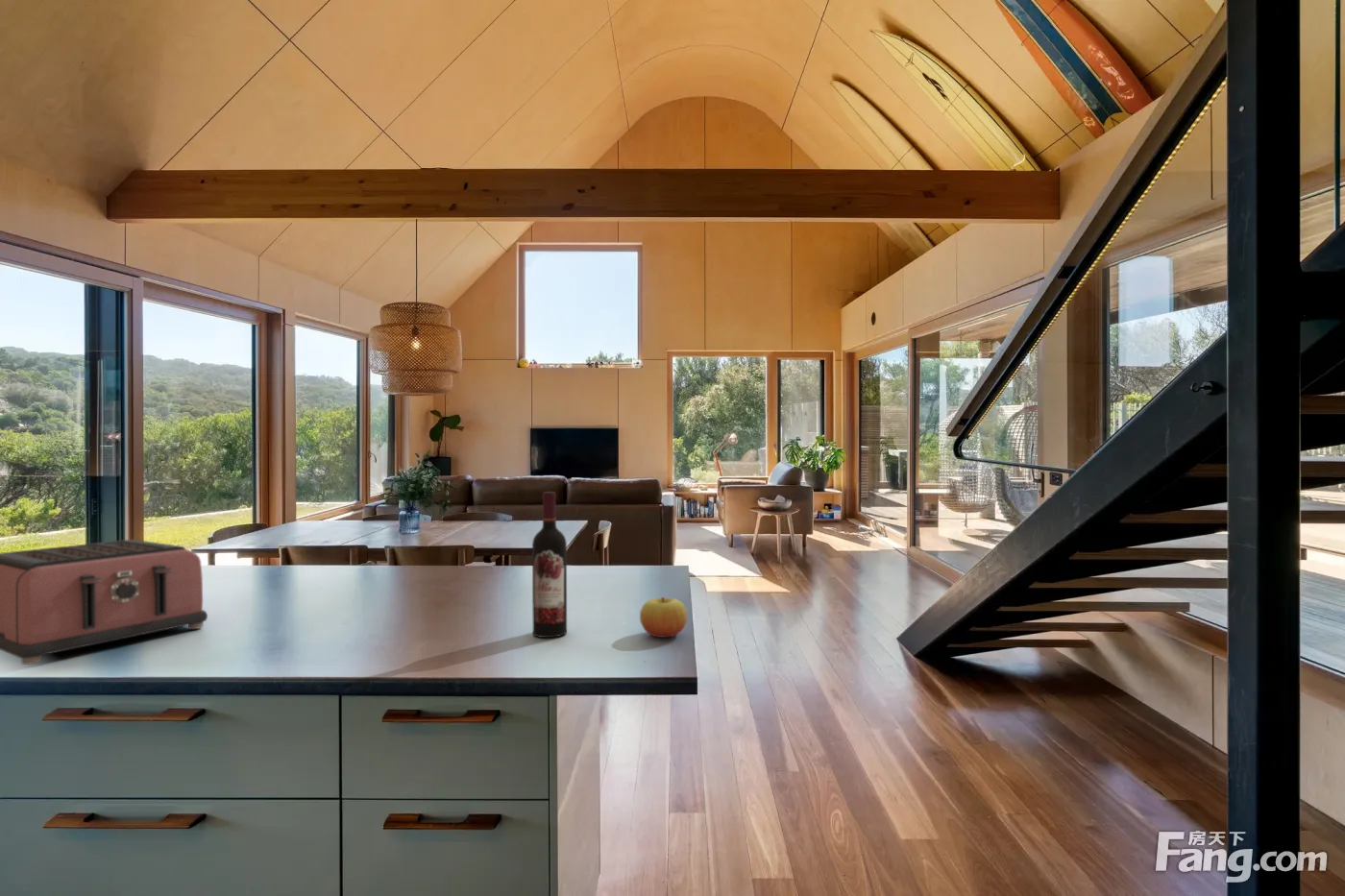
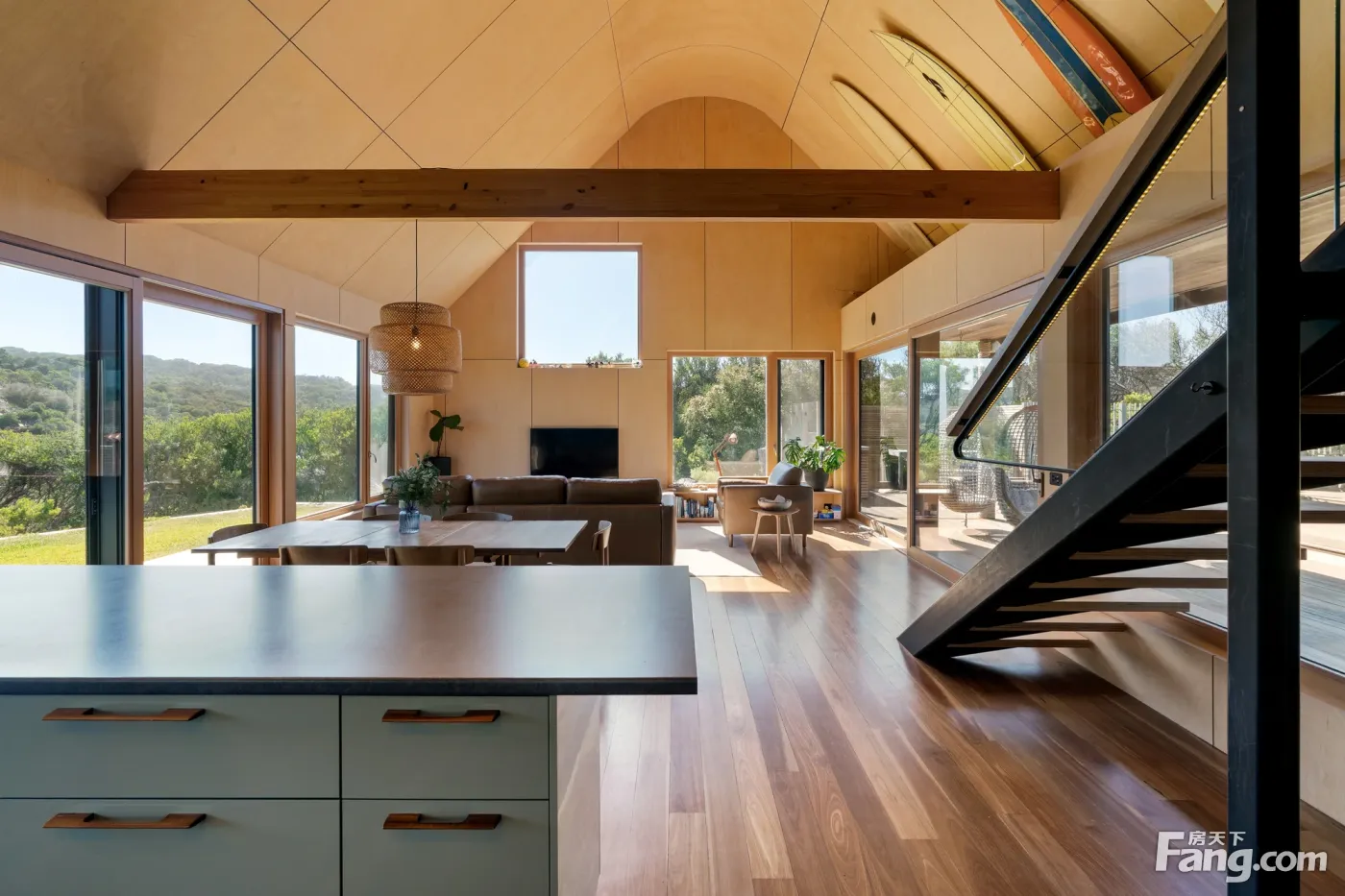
- toaster (93, 593)
- wine bottle (550, 562)
- apple (663, 616)
